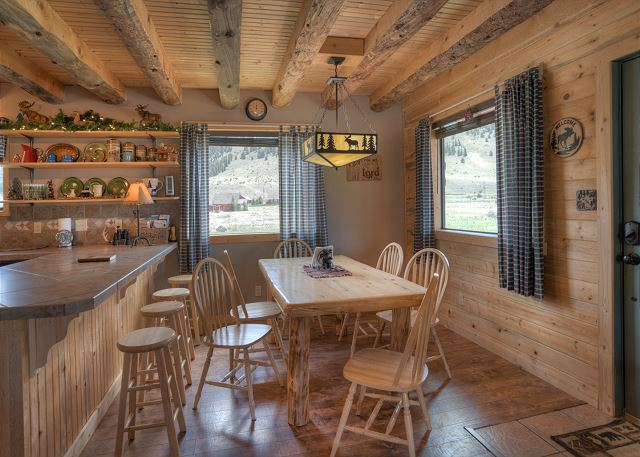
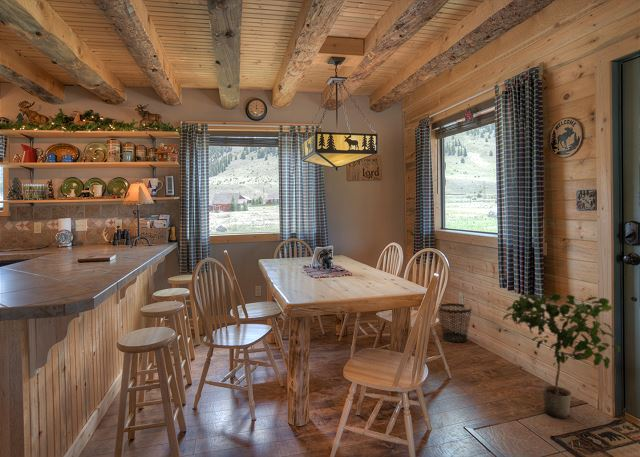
+ wastebasket (454, 323)
+ potted plant (555, 351)
